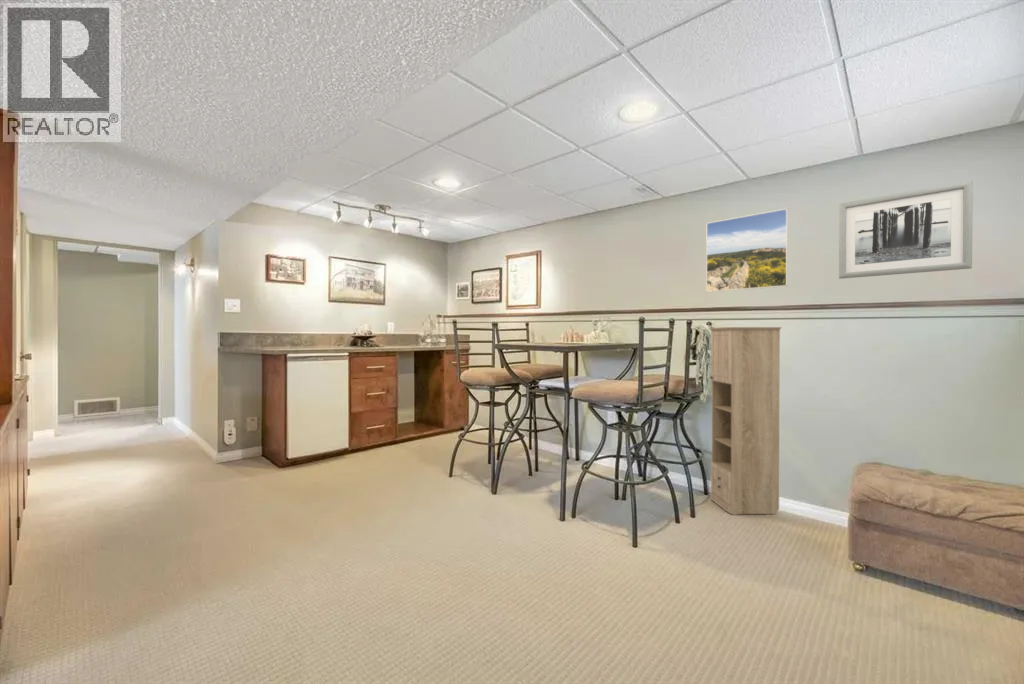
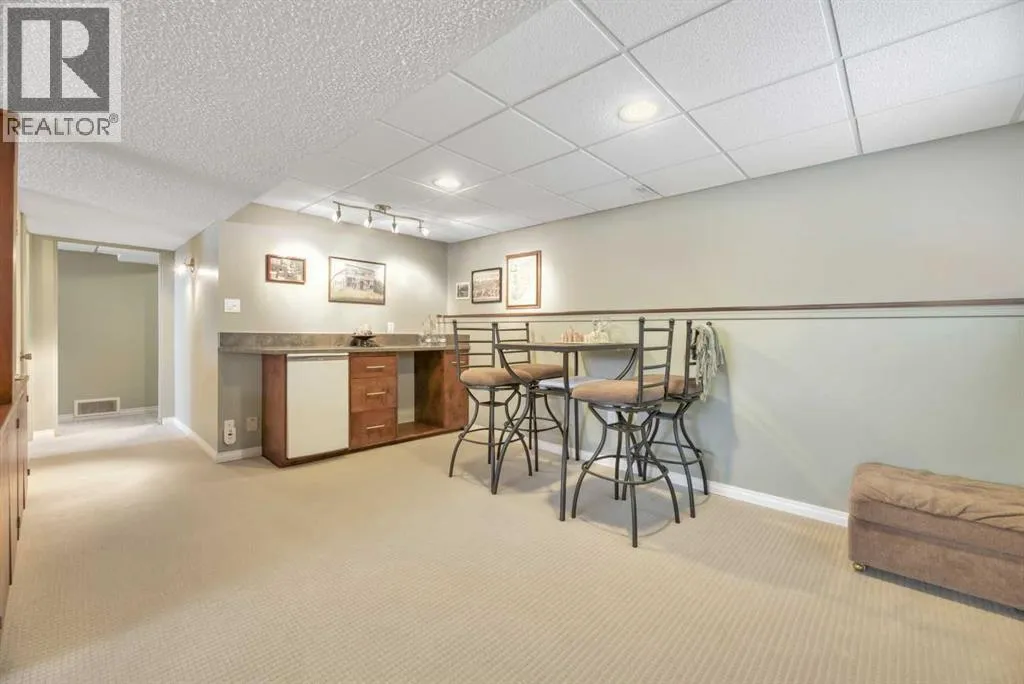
- wall art (900, 233)
- storage cabinet (743, 417)
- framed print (744, 252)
